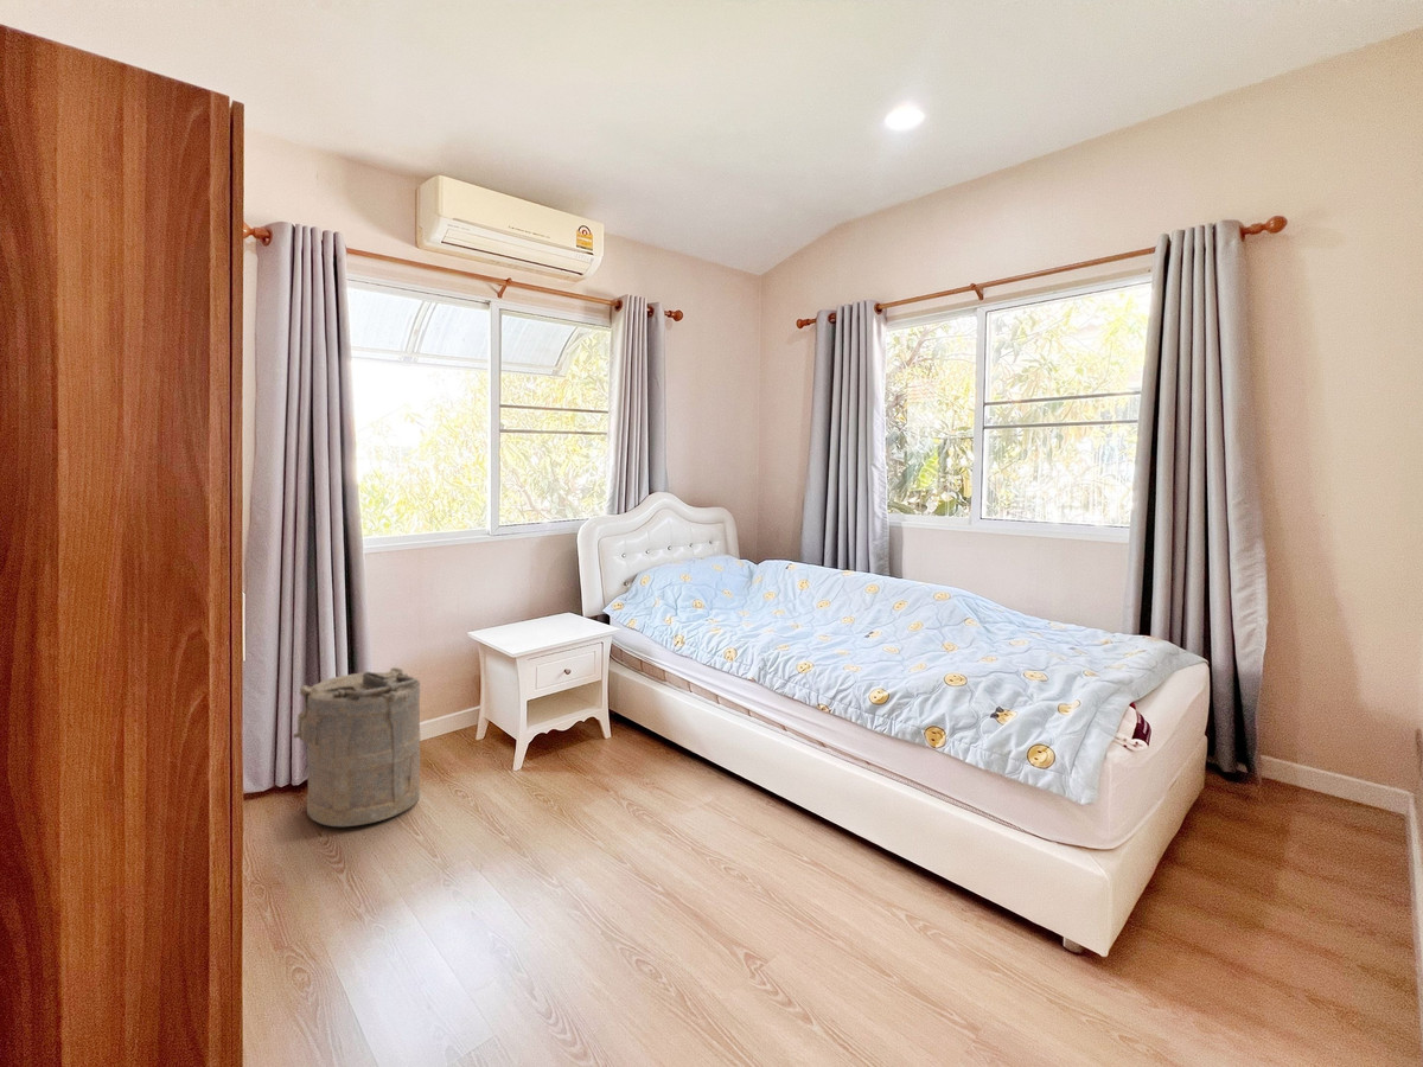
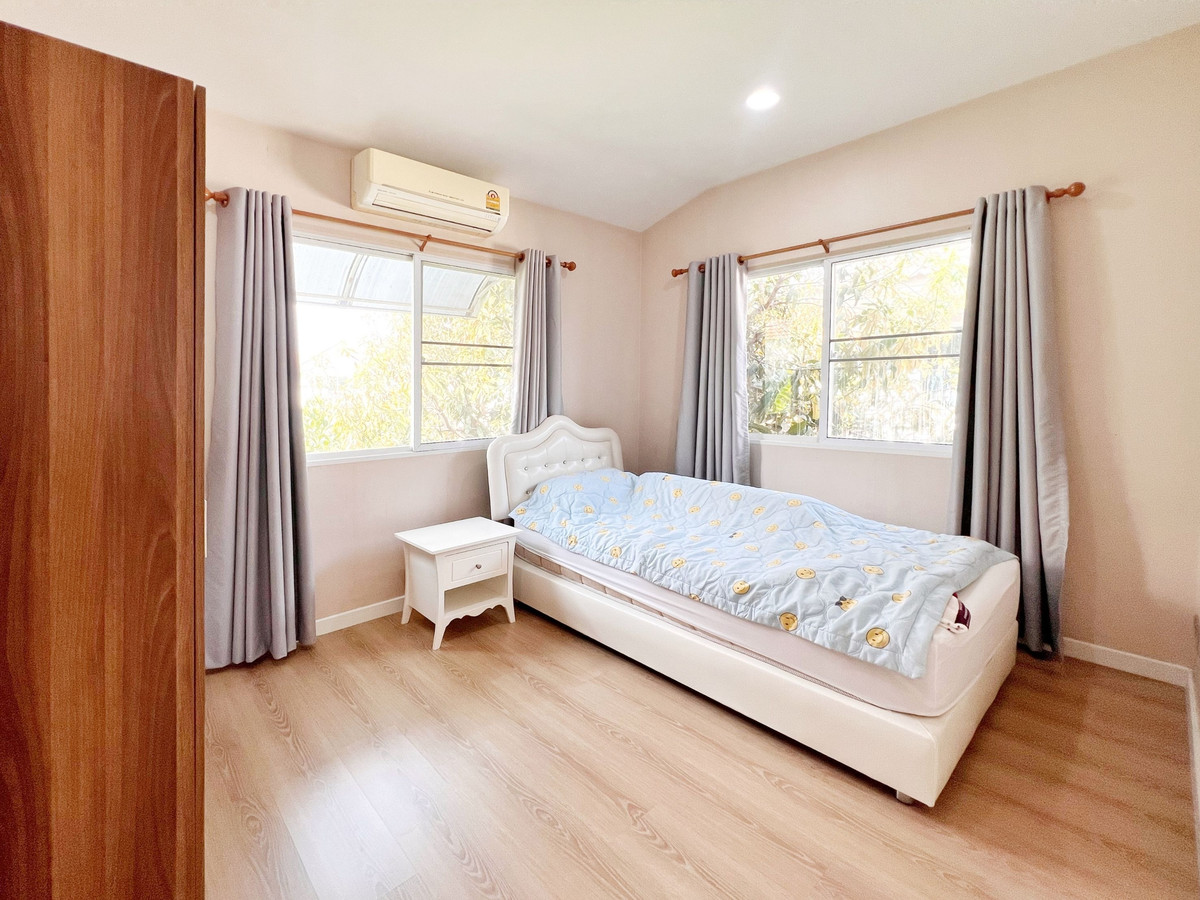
- laundry hamper (359, 739)
